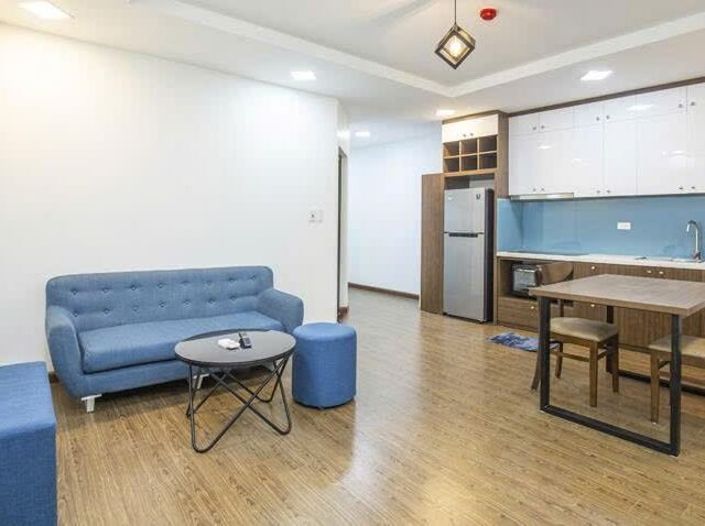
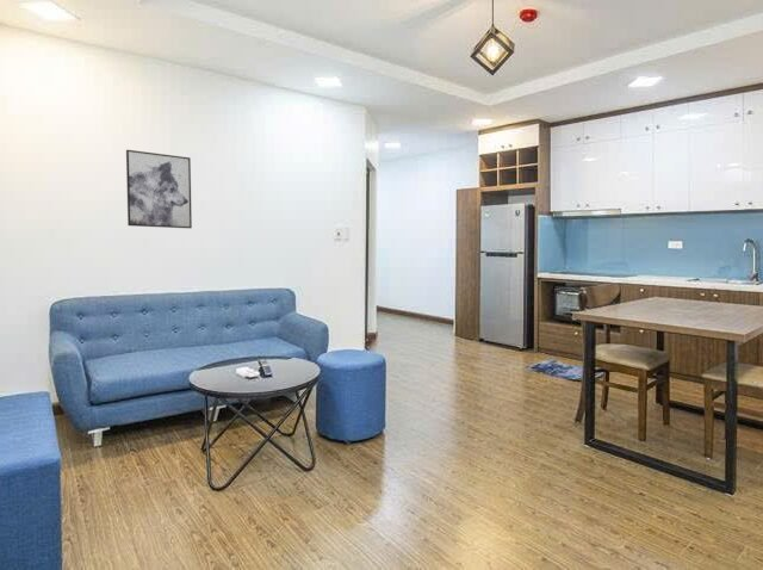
+ wall art (160, 190)
